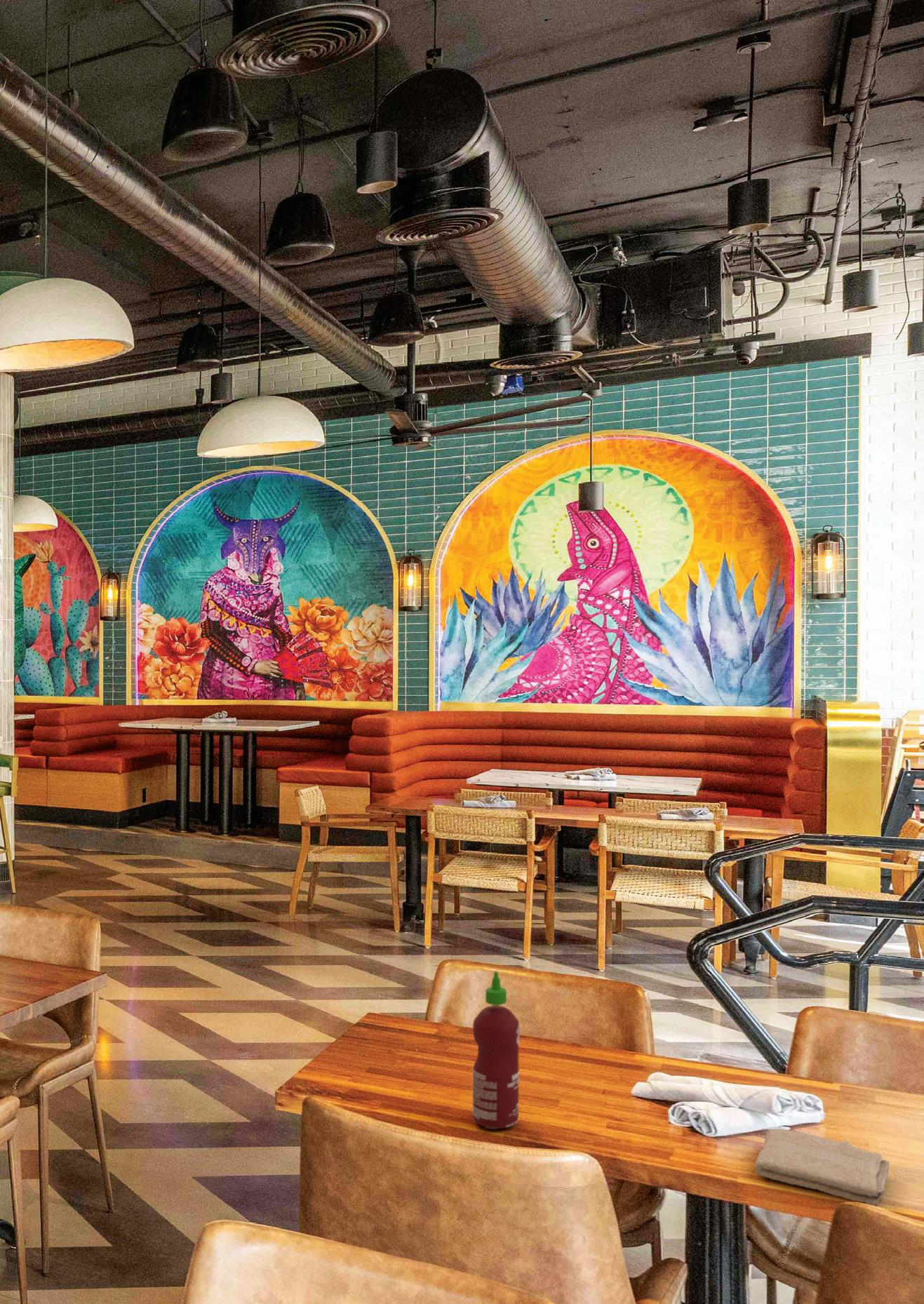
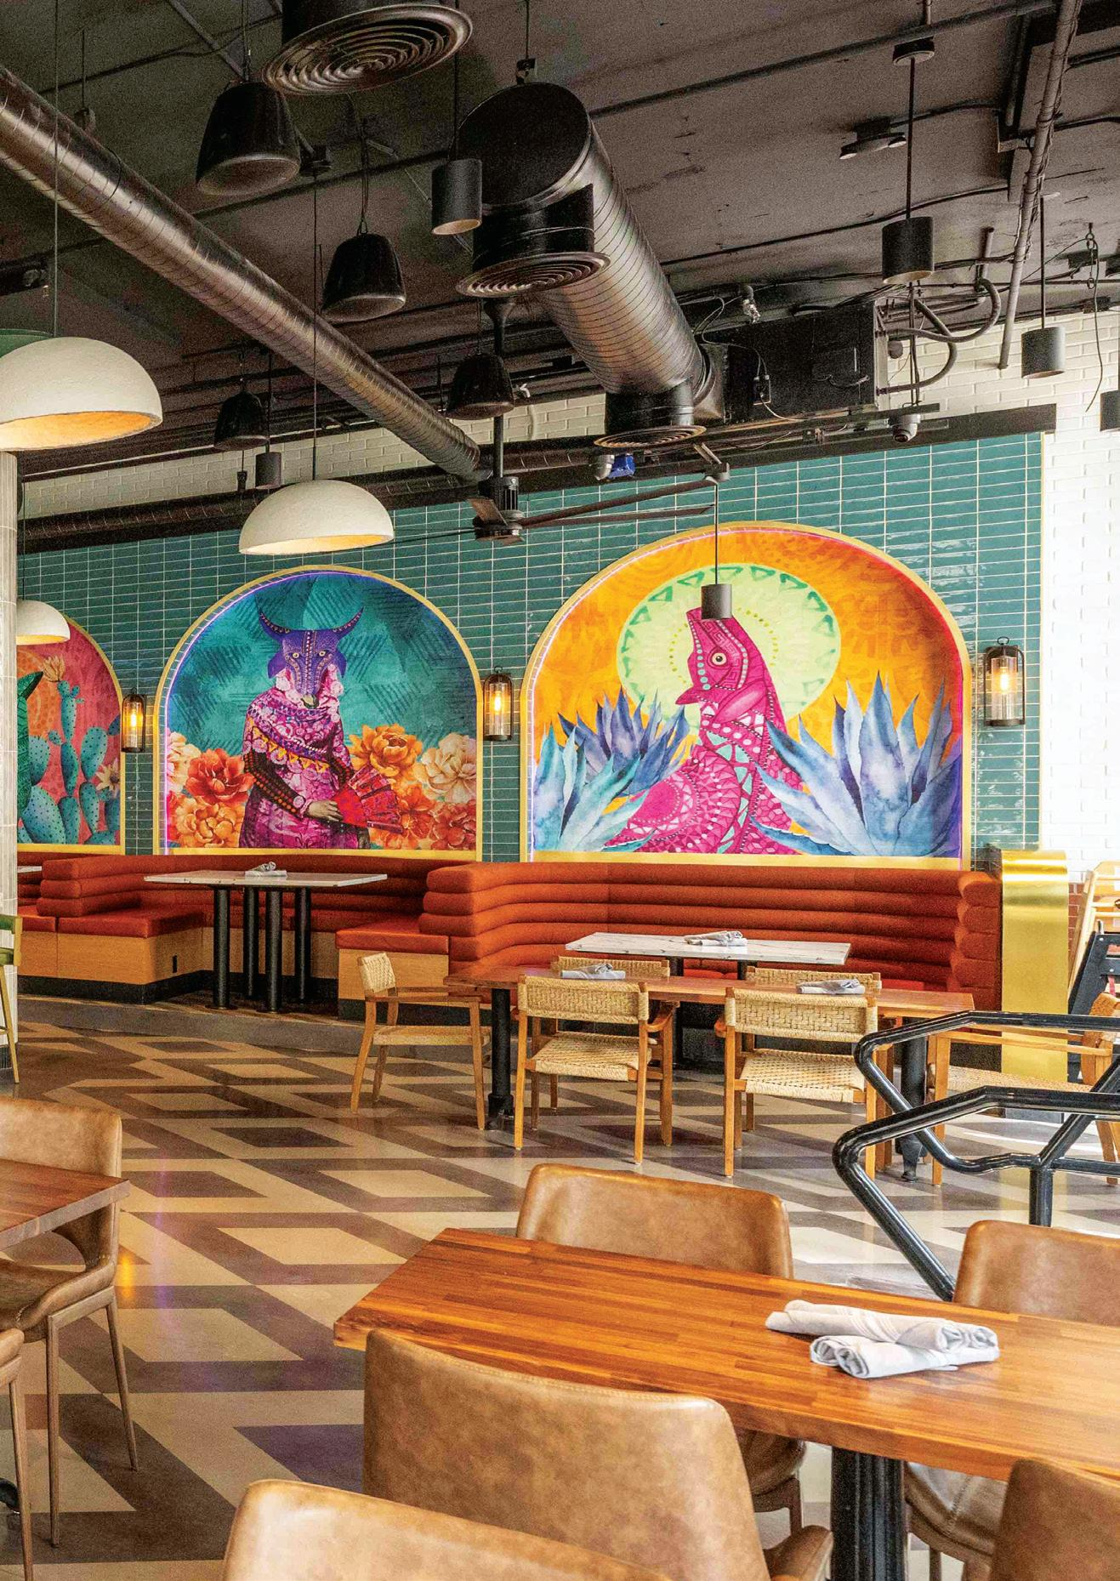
- hot sauce (495, 1046)
- washcloth (822, 1164)
